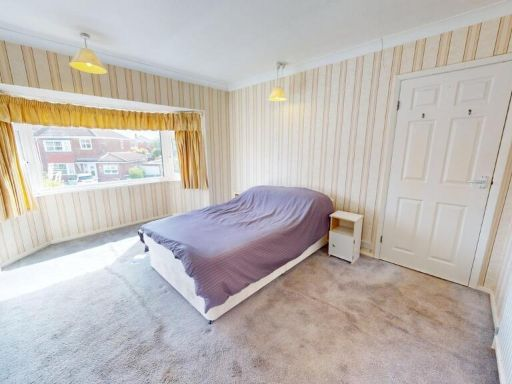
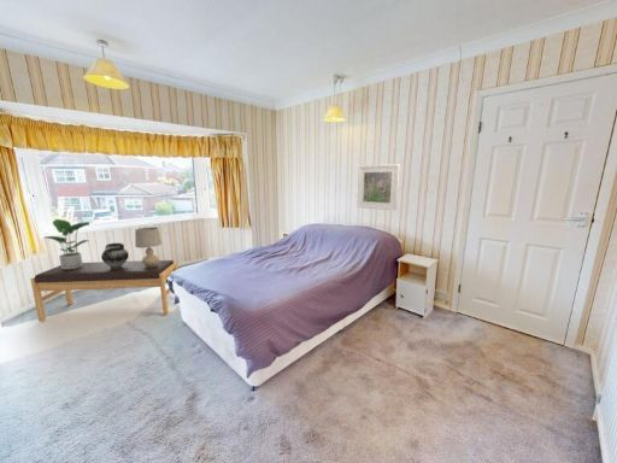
+ table lamp (148, 247)
+ ceramic pot (114, 256)
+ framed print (376, 187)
+ potted plant (67, 242)
+ bench (112, 287)
